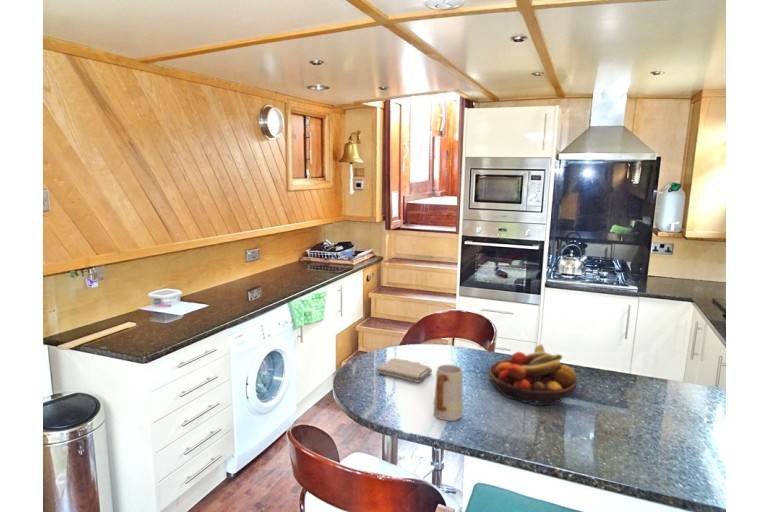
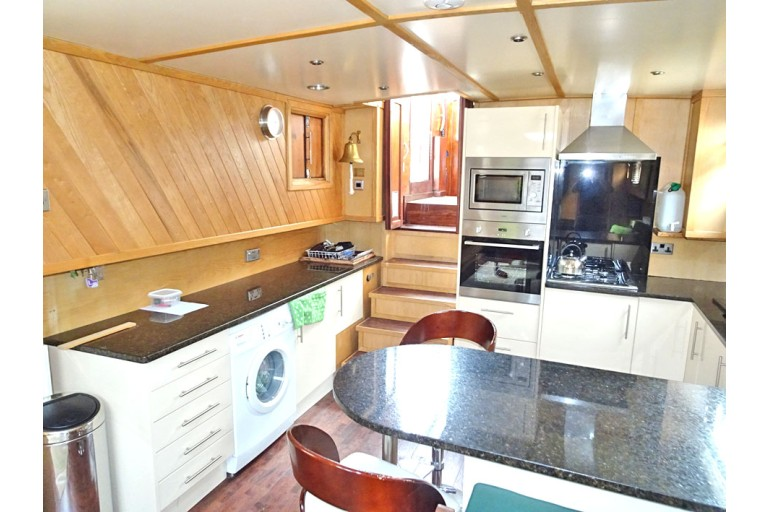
- fruit bowl (531, 370)
- mug (446, 393)
- washcloth (404, 369)
